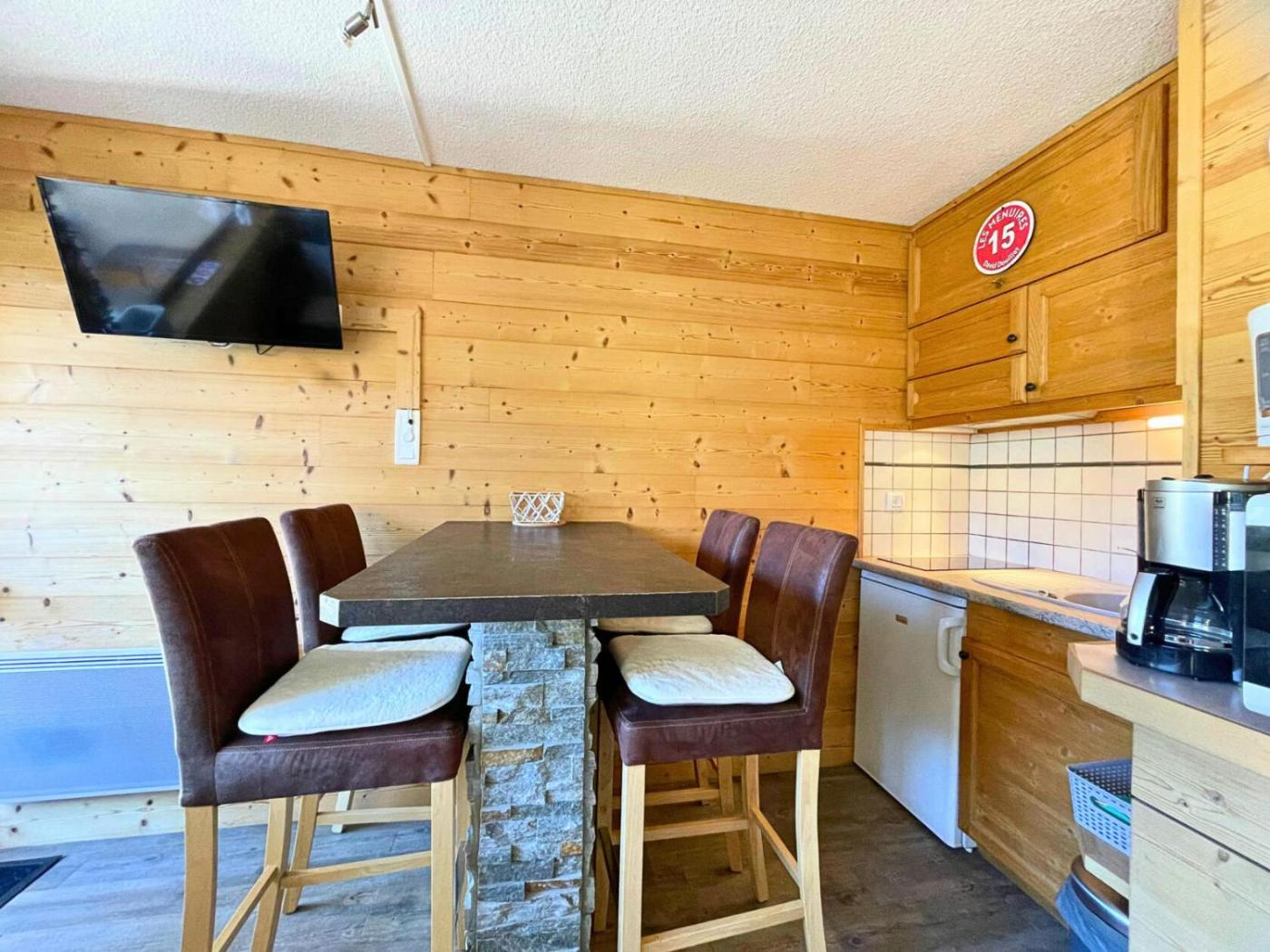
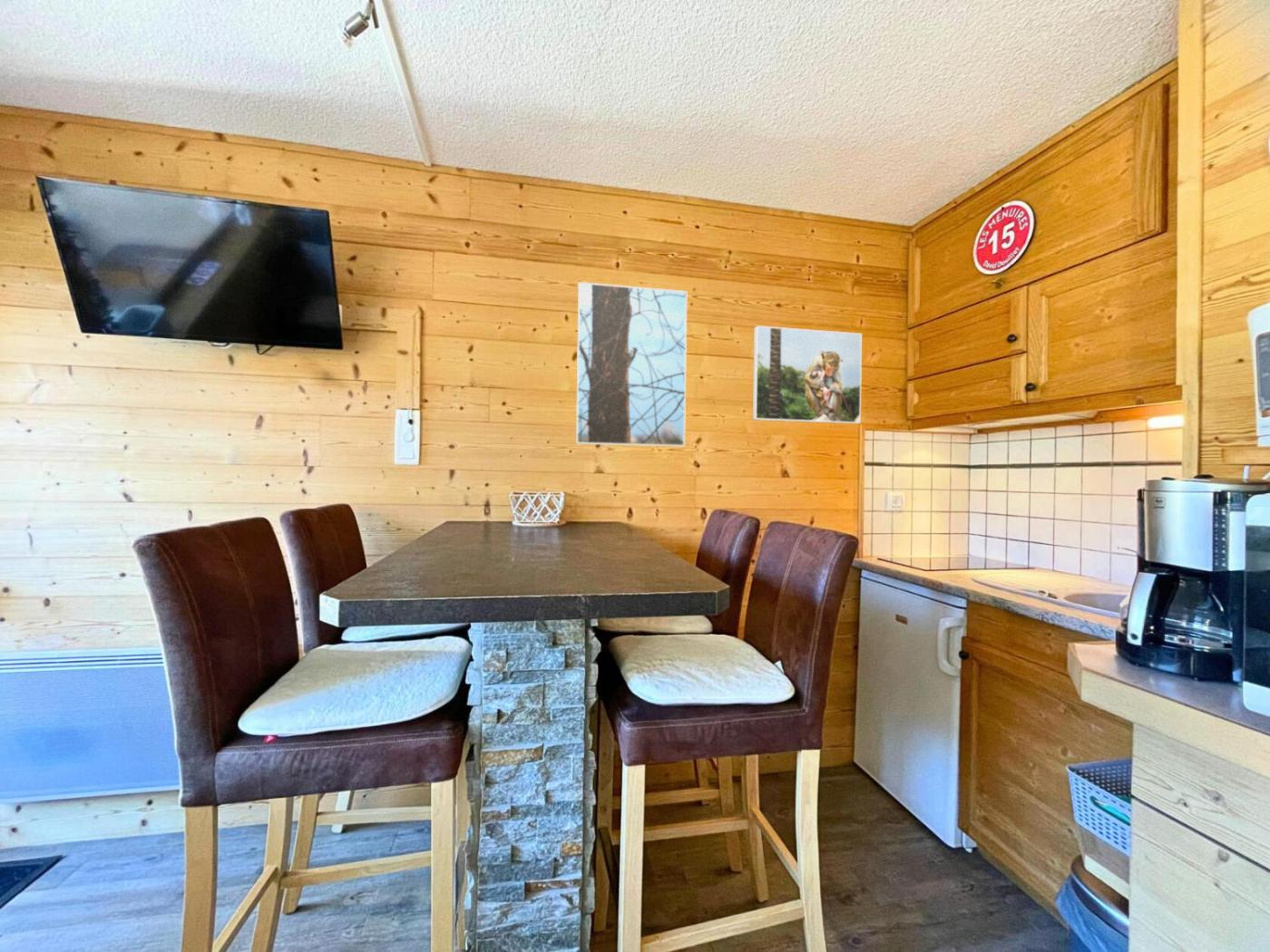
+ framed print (631, 366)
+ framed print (807, 375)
